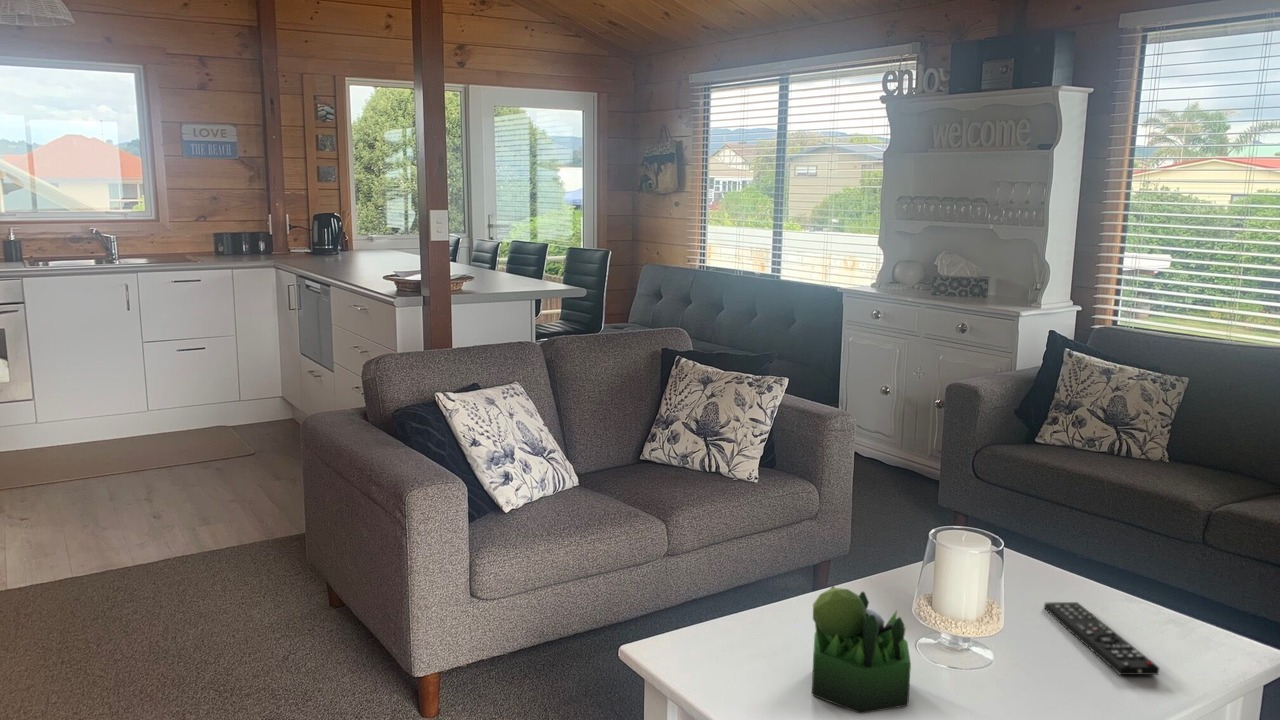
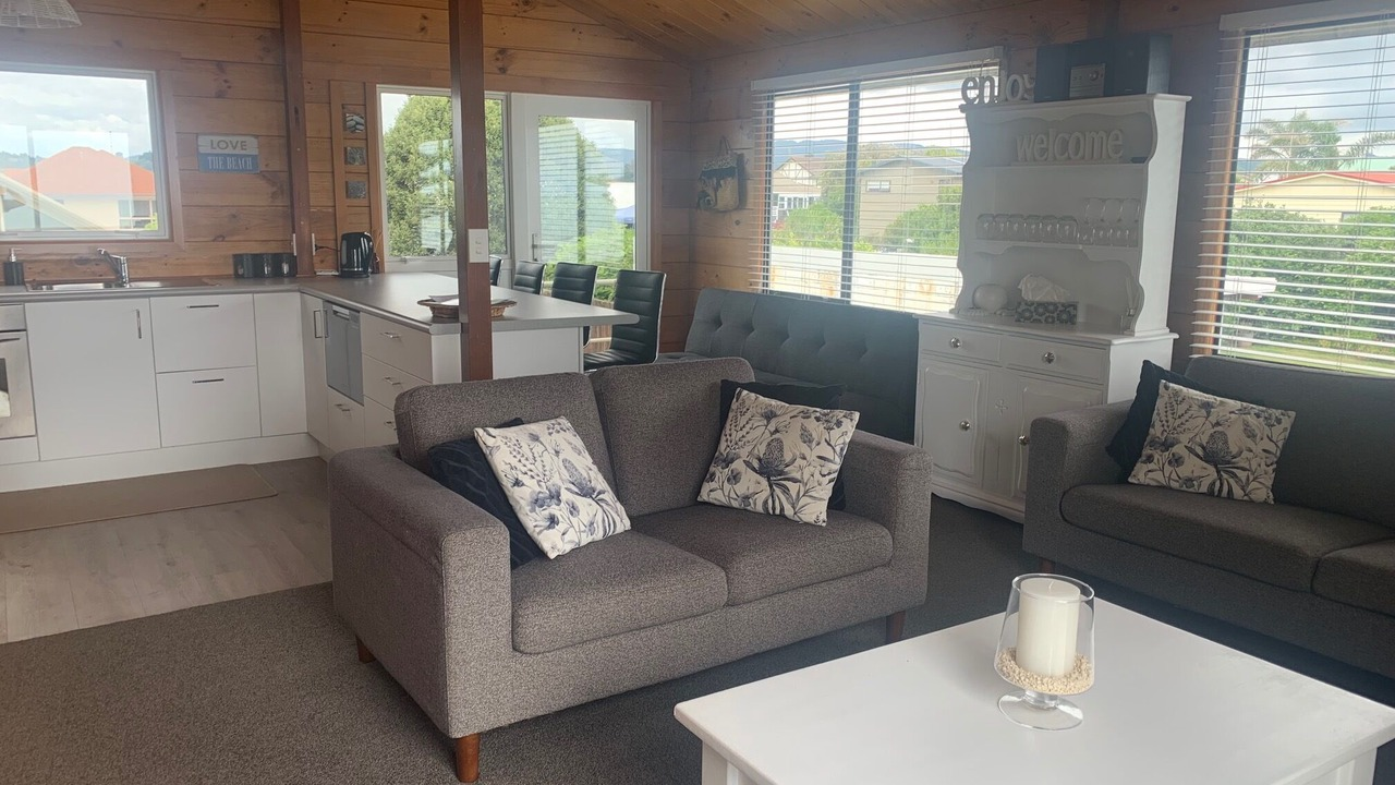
- remote control (1097, 635)
- plant (860, 637)
